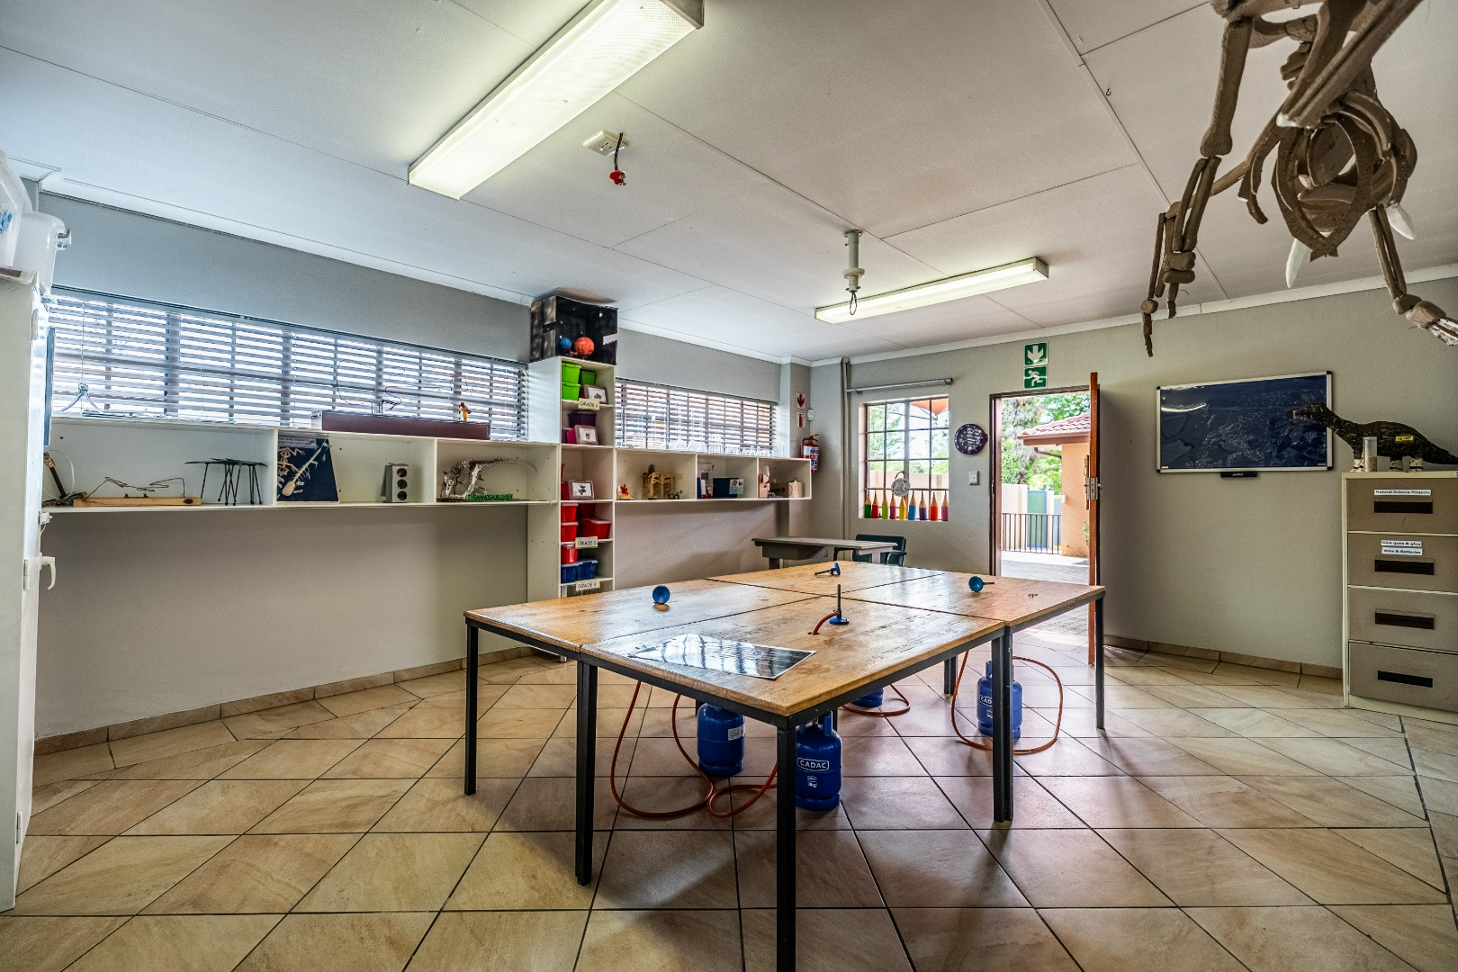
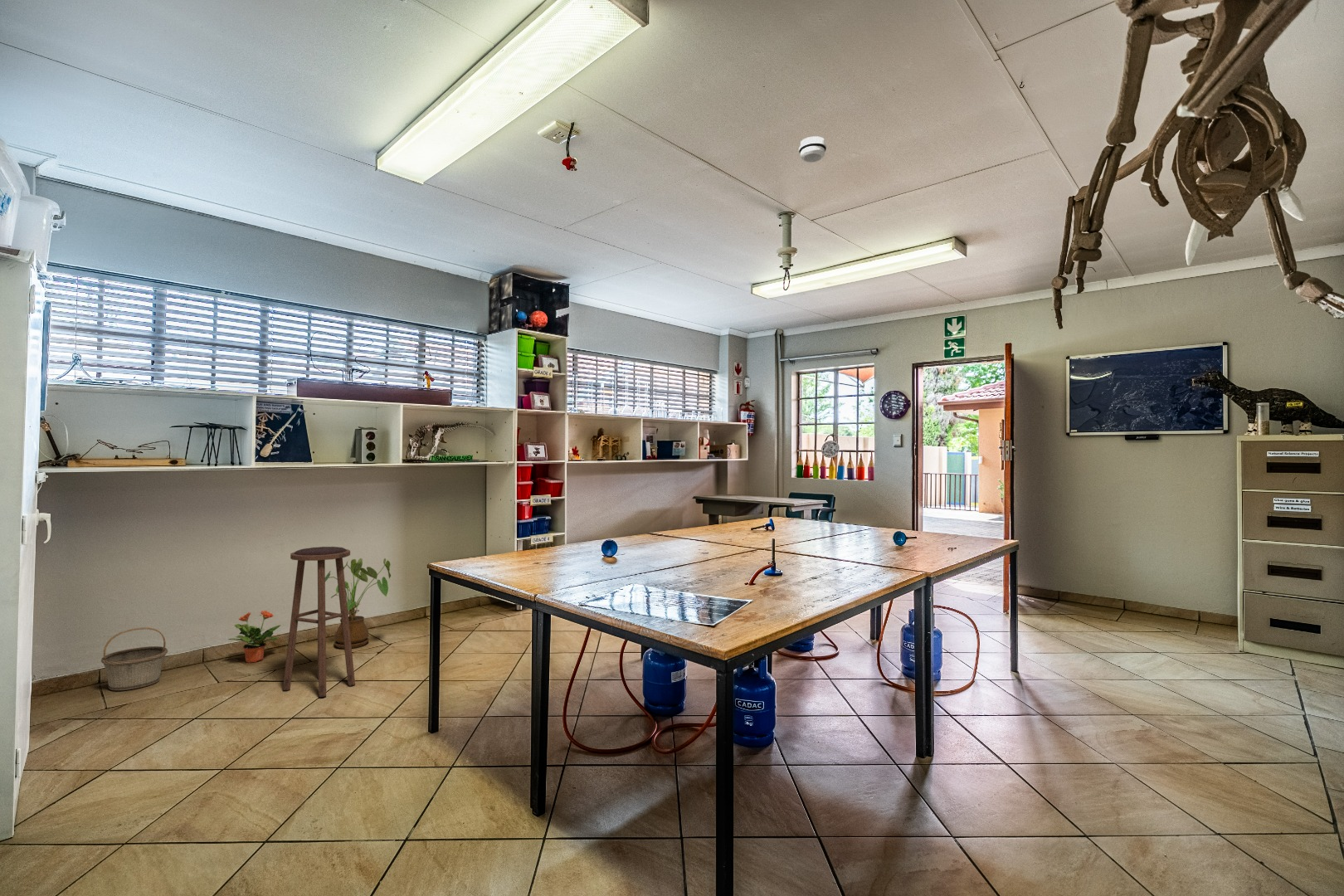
+ basket (135, 655)
+ house plant (358, 602)
+ stool (321, 617)
+ potted plant (255, 635)
+ smoke detector (812, 149)
